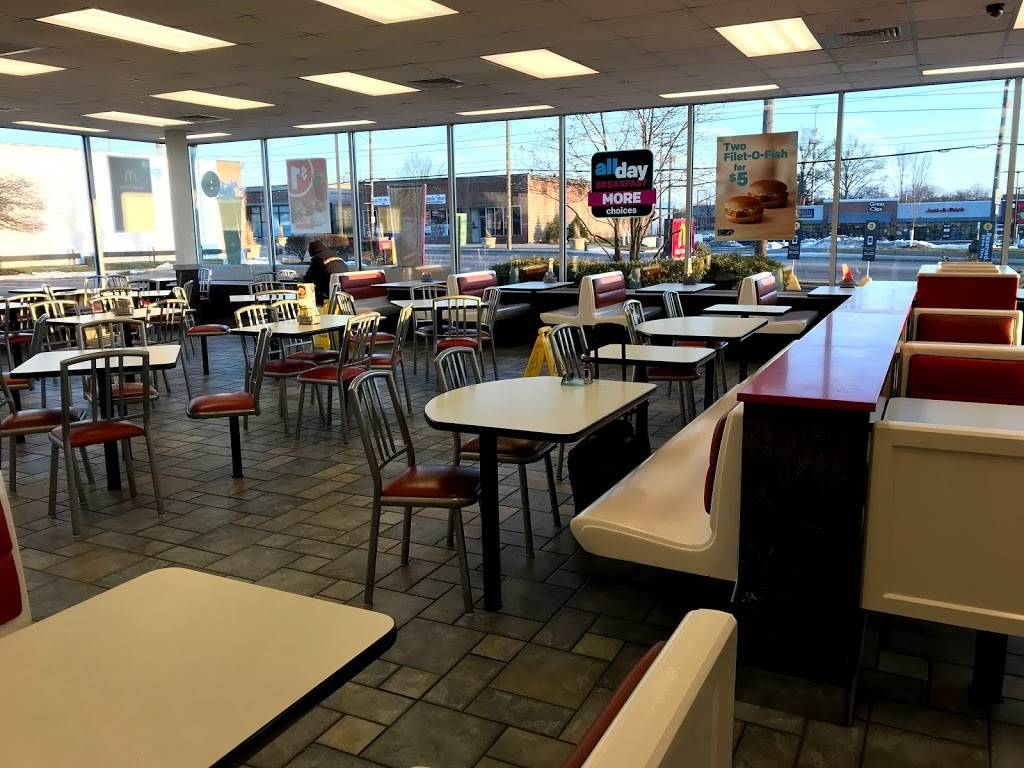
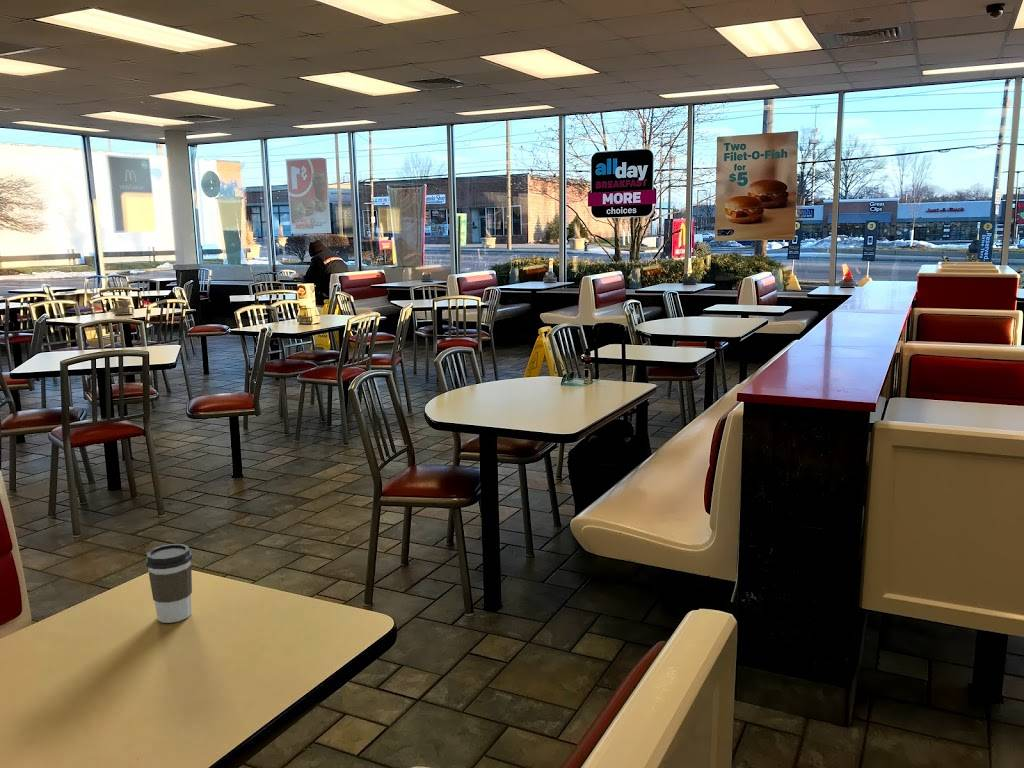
+ coffee cup (171, 583)
